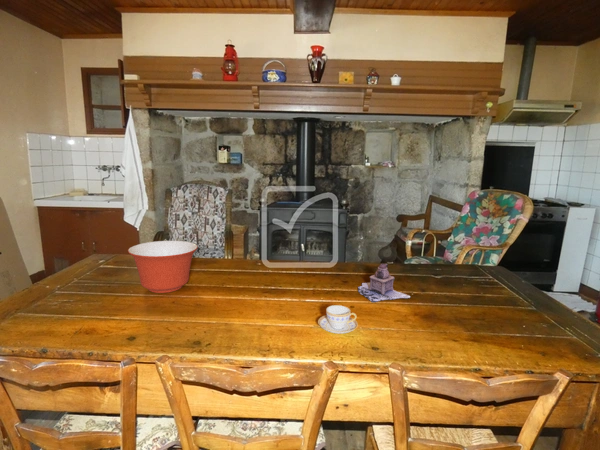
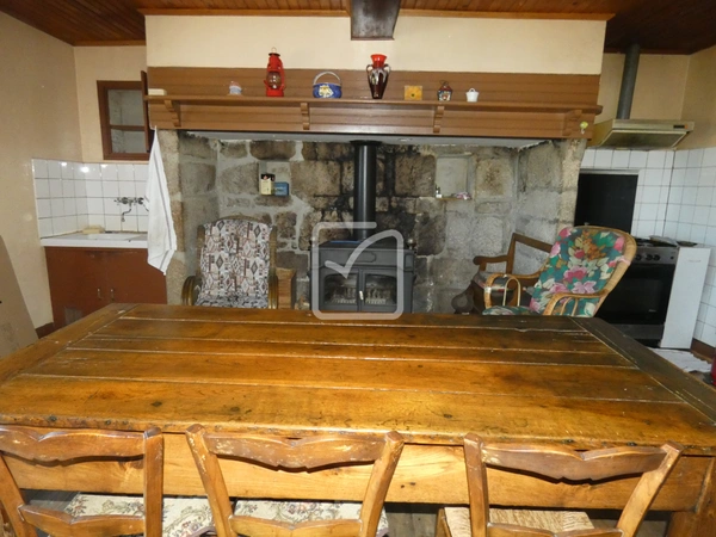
- teapot (380, 277)
- mixing bowl (164, 267)
- teacup (337, 319)
